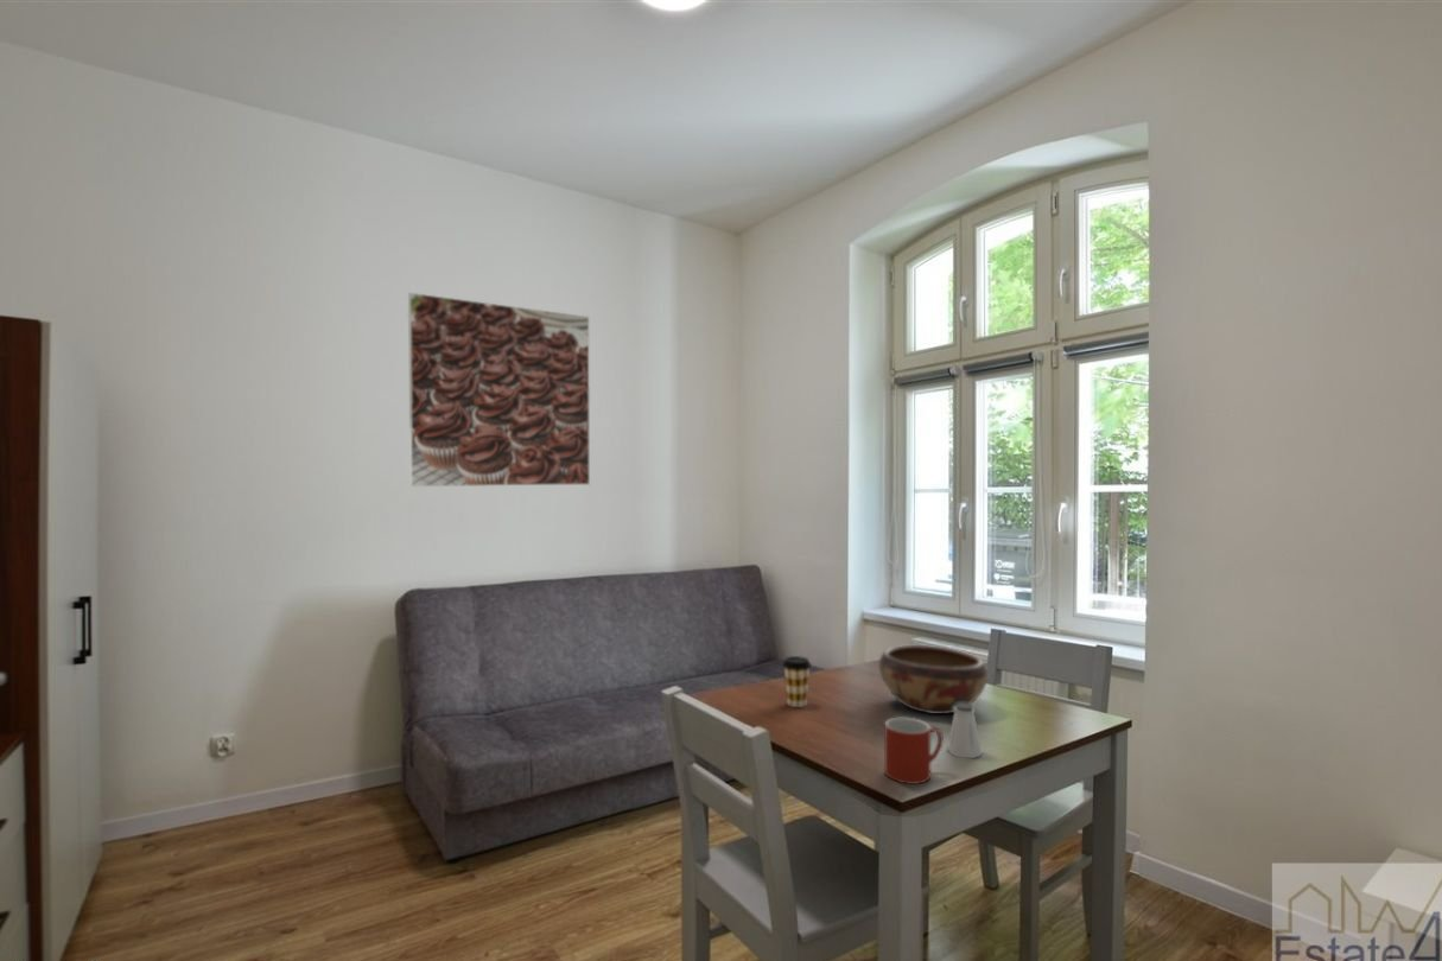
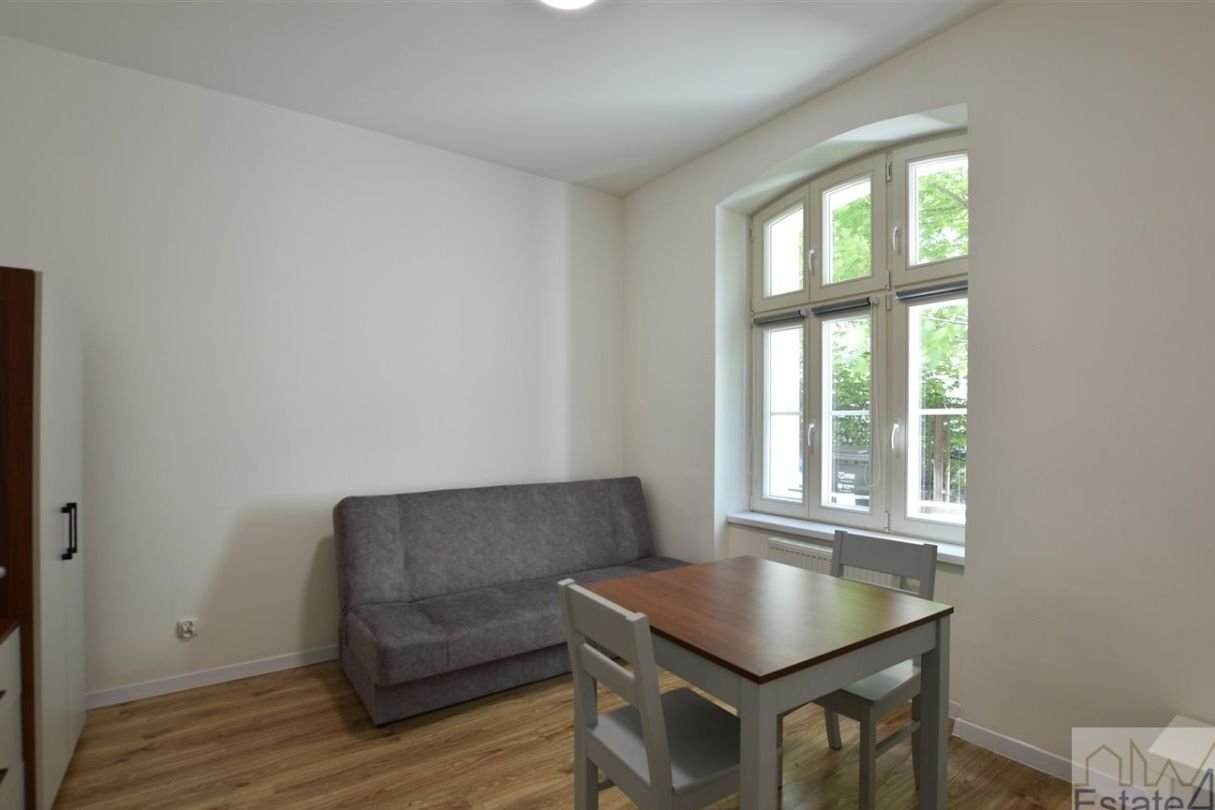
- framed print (504, 395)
- decorative bowl (932, 679)
- coffee cup (796, 681)
- saltshaker (964, 727)
- mug (914, 747)
